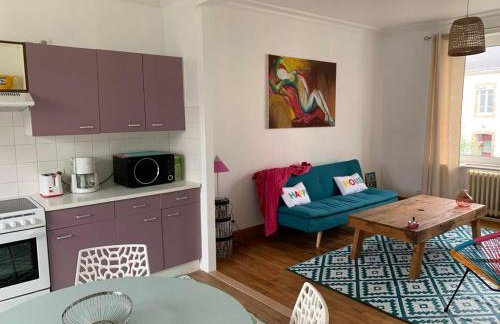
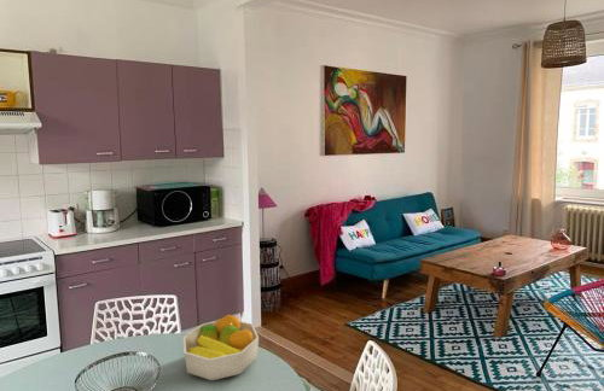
+ fruit bowl (221, 344)
